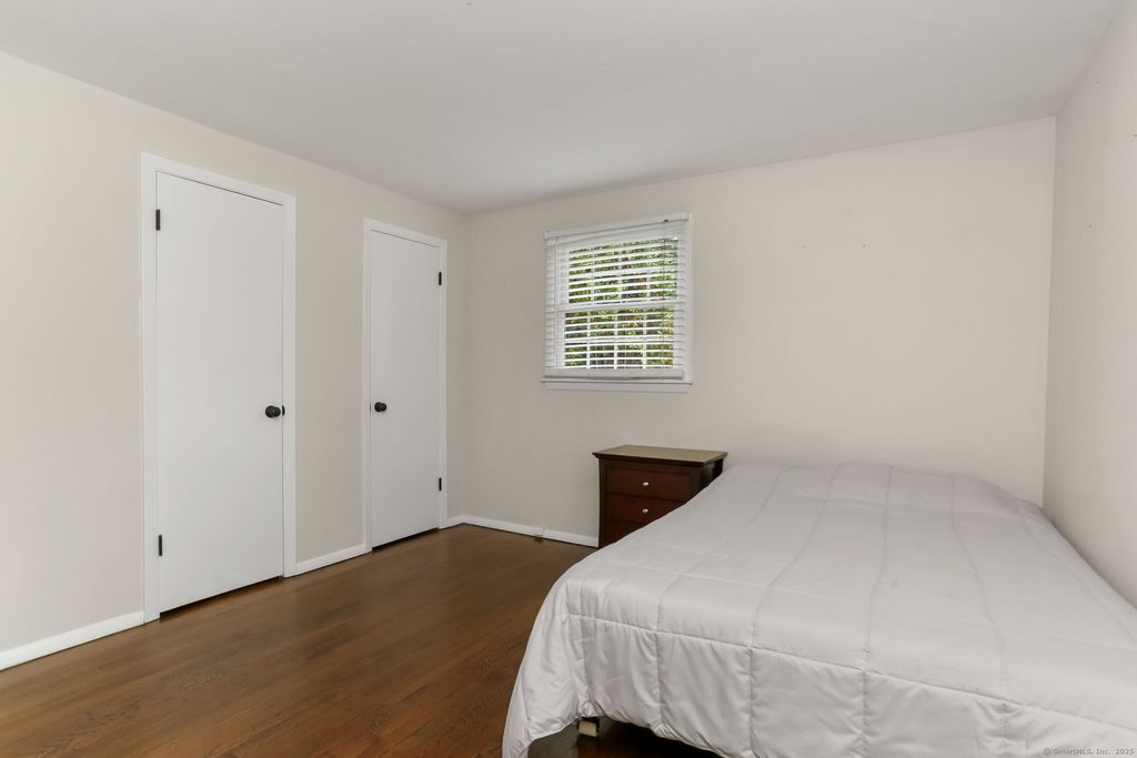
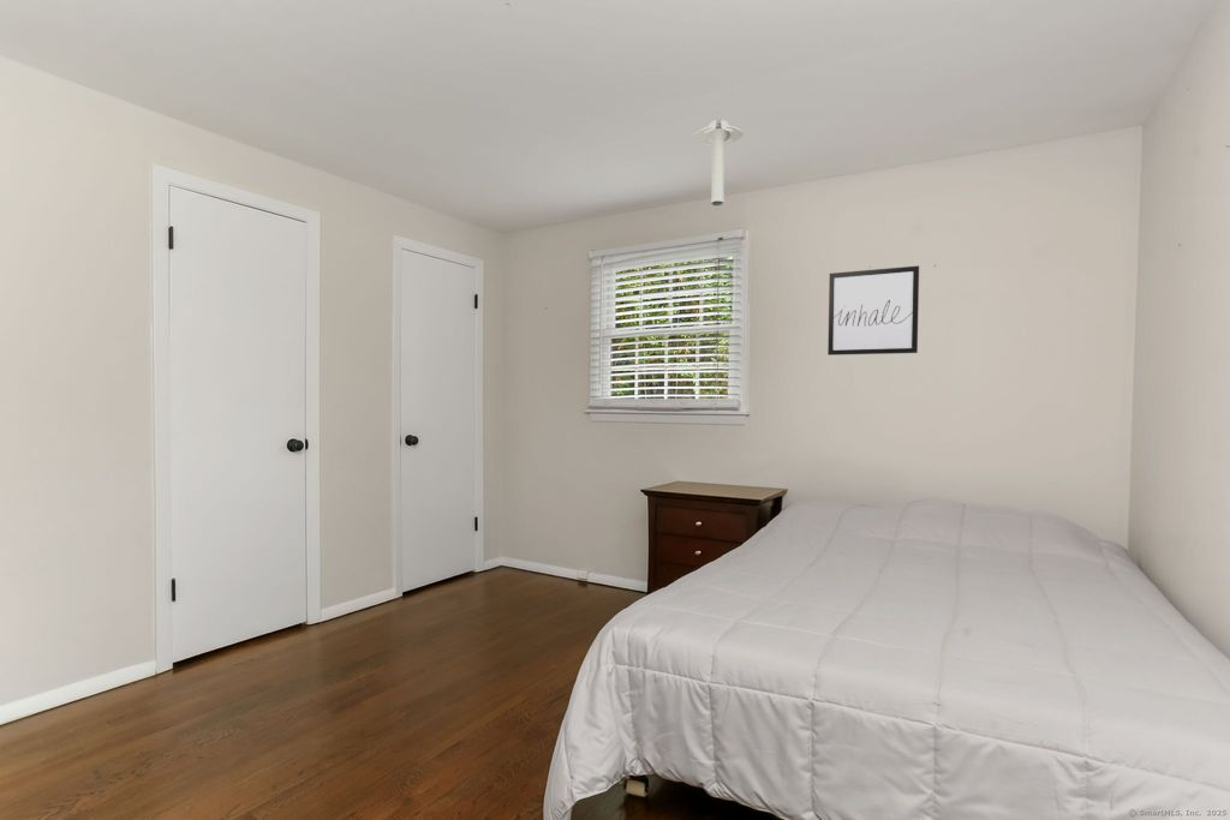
+ wall art (872, 311)
+ ceiling light (717, 162)
